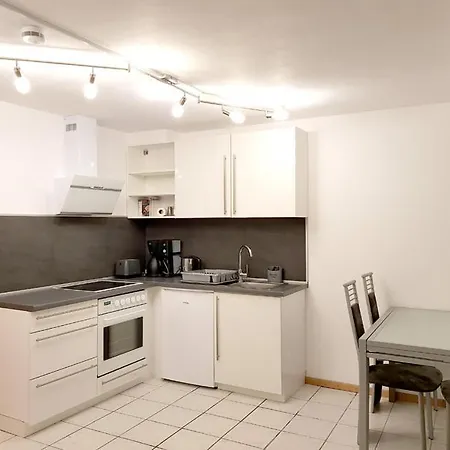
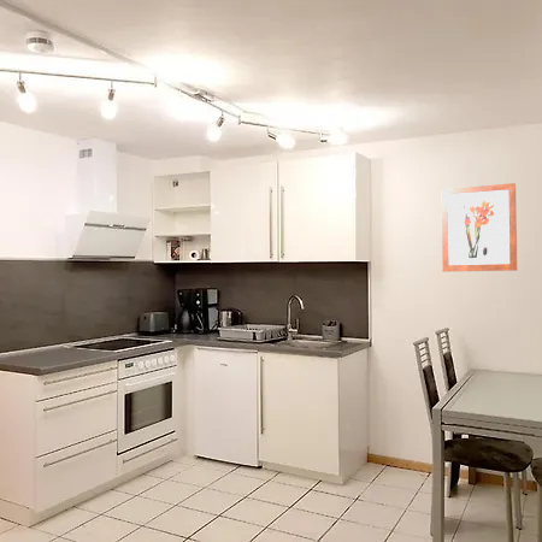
+ wall art (478, 229)
